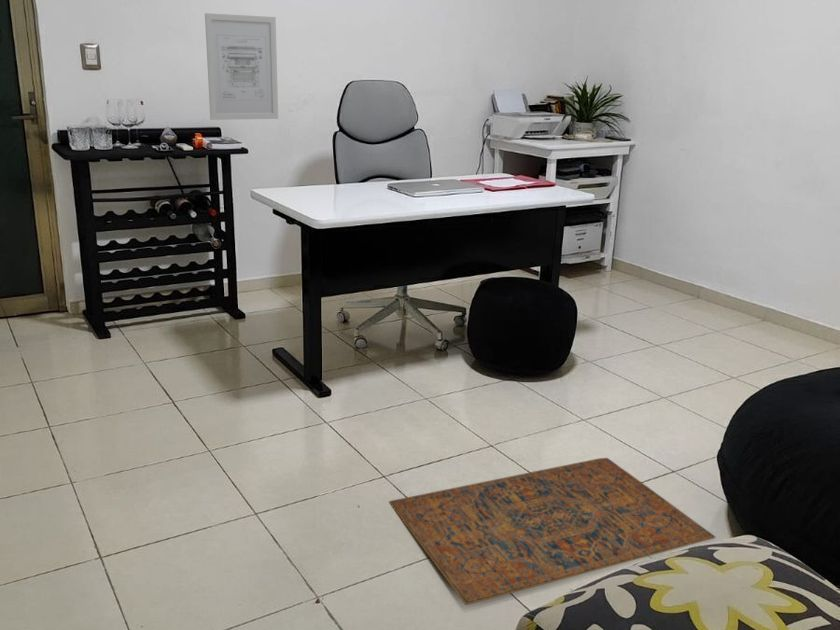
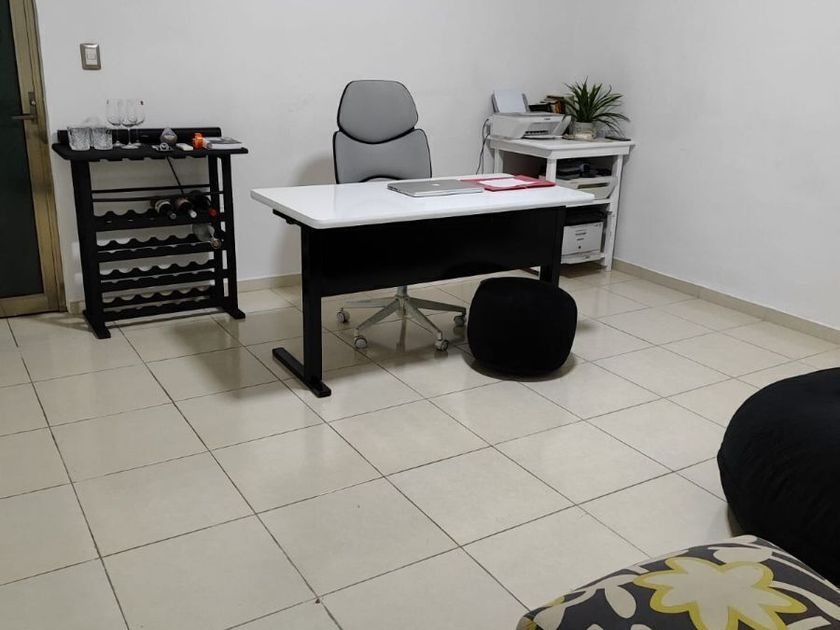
- rug (547, 518)
- wall art (243, 68)
